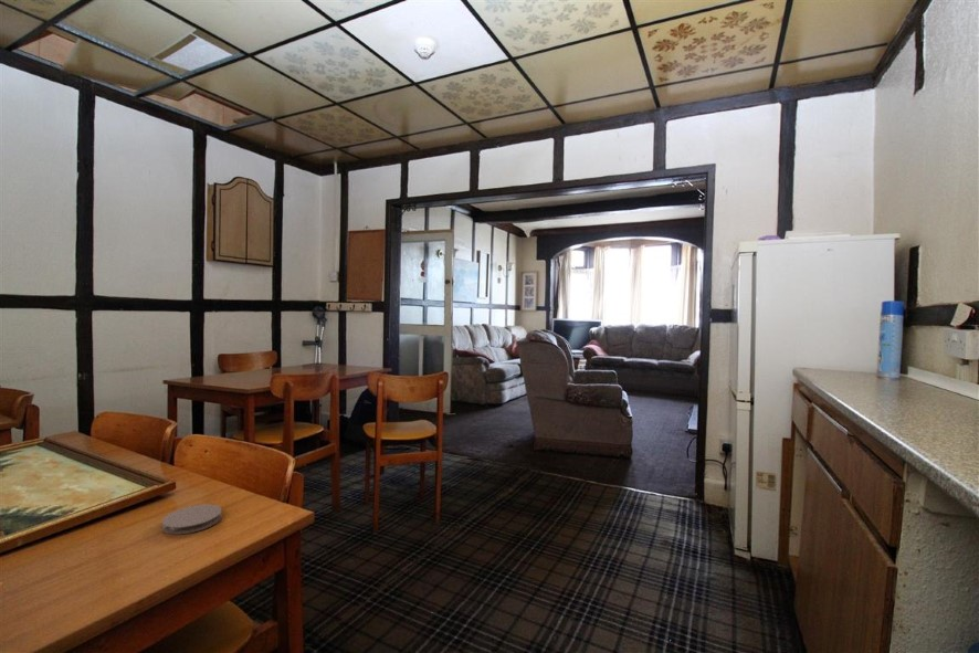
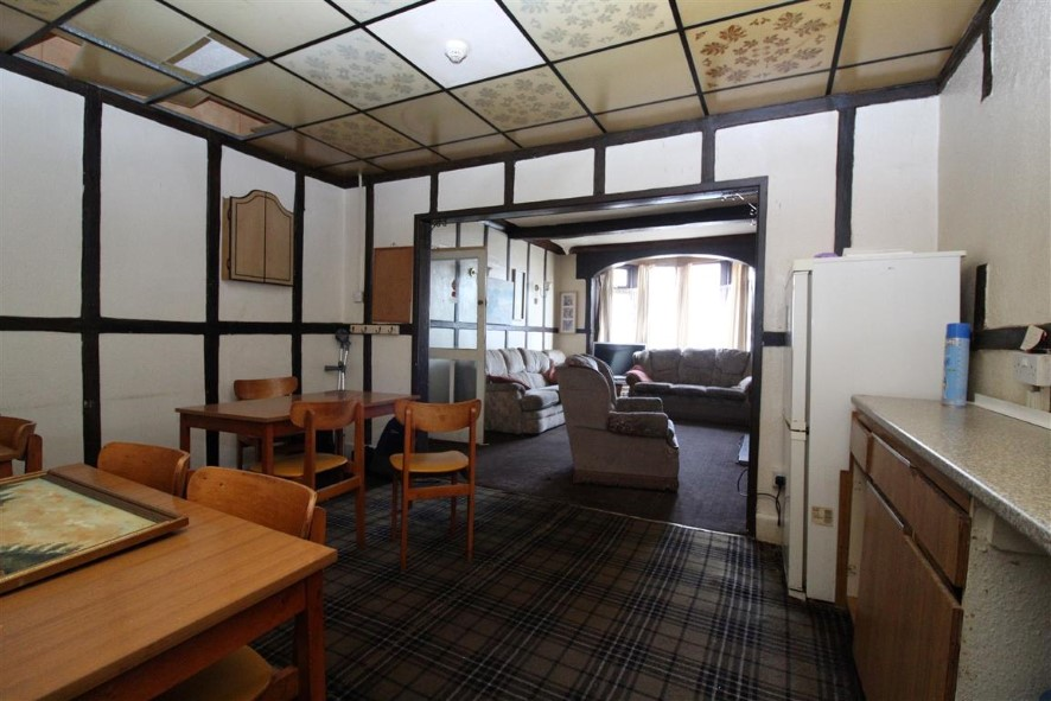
- coaster (192, 518)
